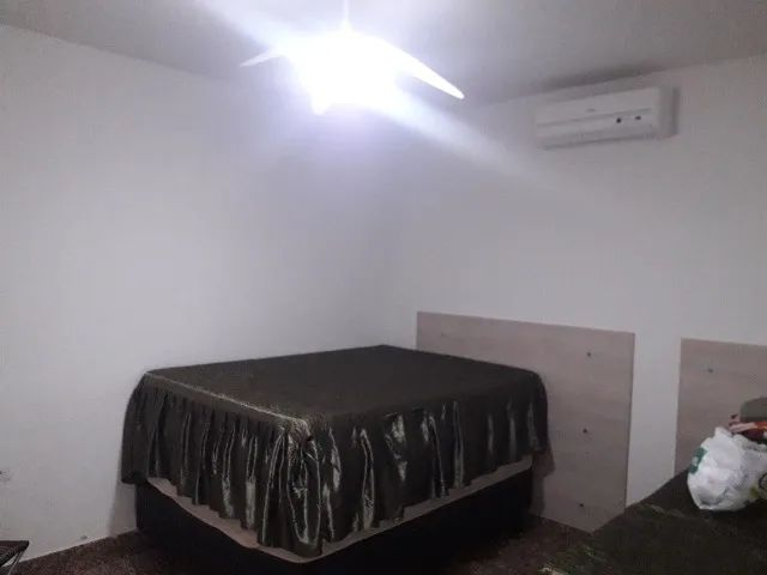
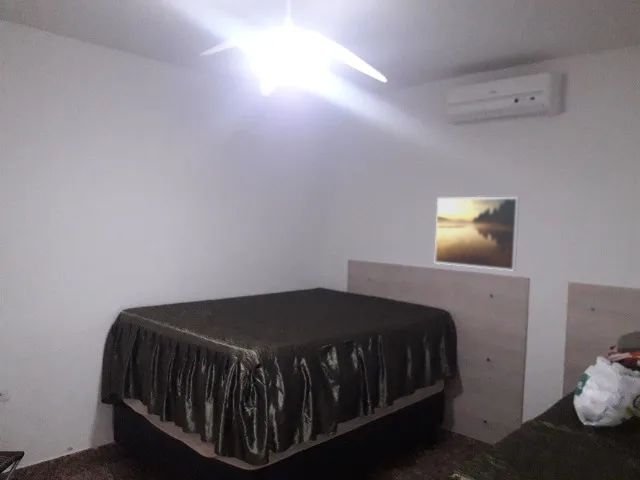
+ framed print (474, 232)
